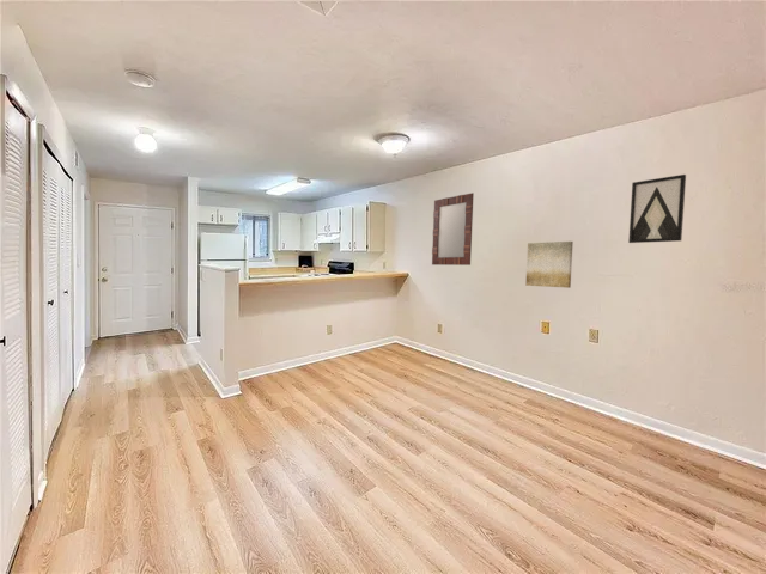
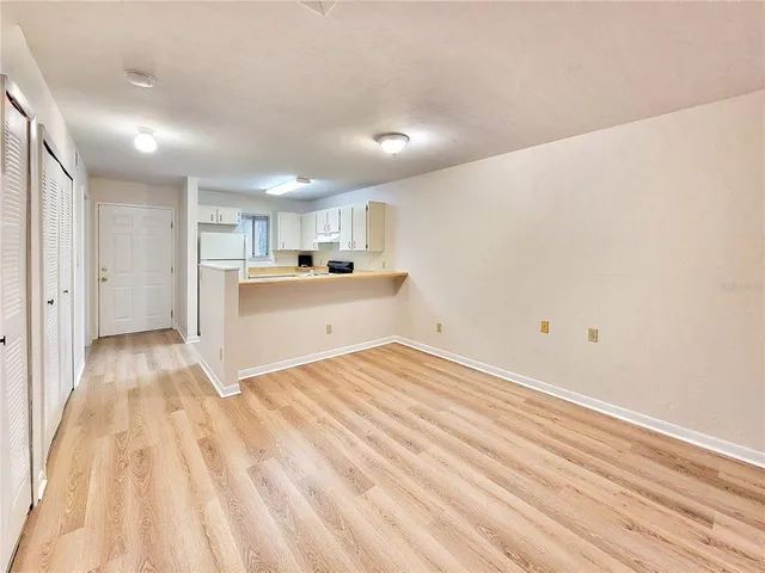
- wall art (656, 210)
- home mirror (451, 231)
- wall art (548, 264)
